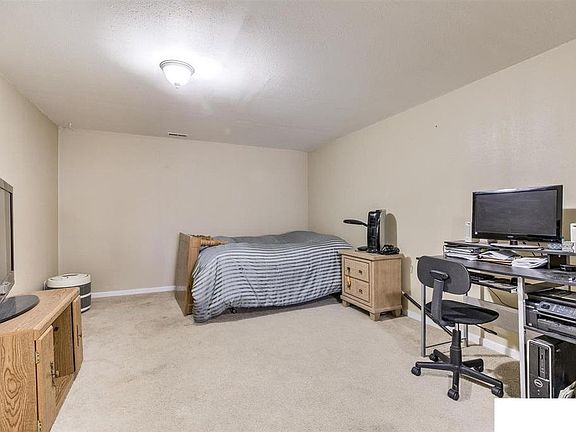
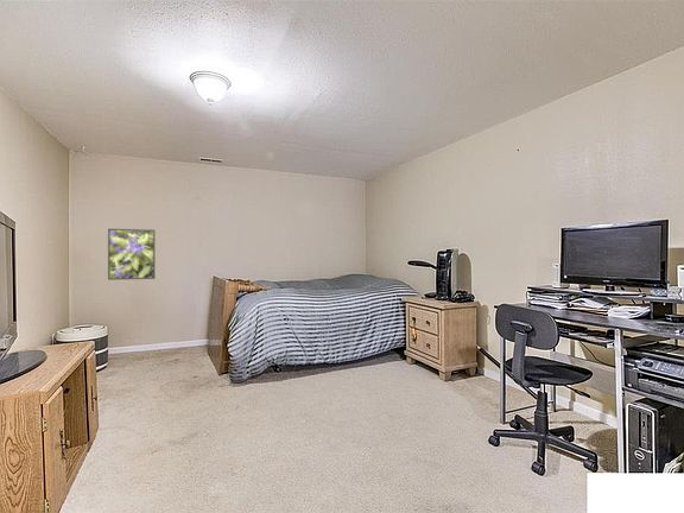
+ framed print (132, 254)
